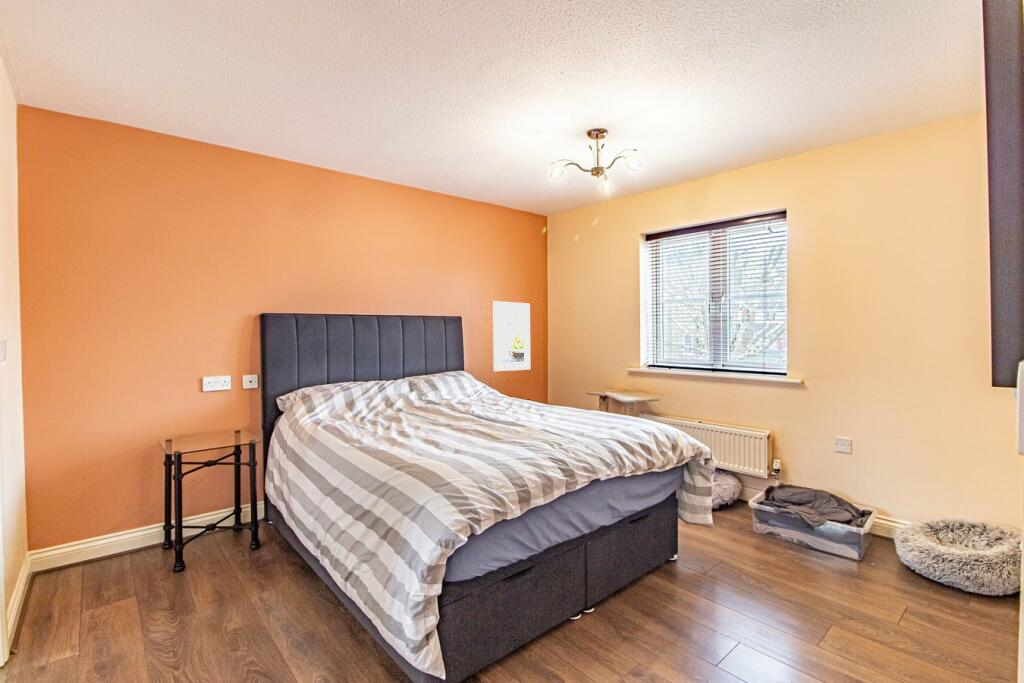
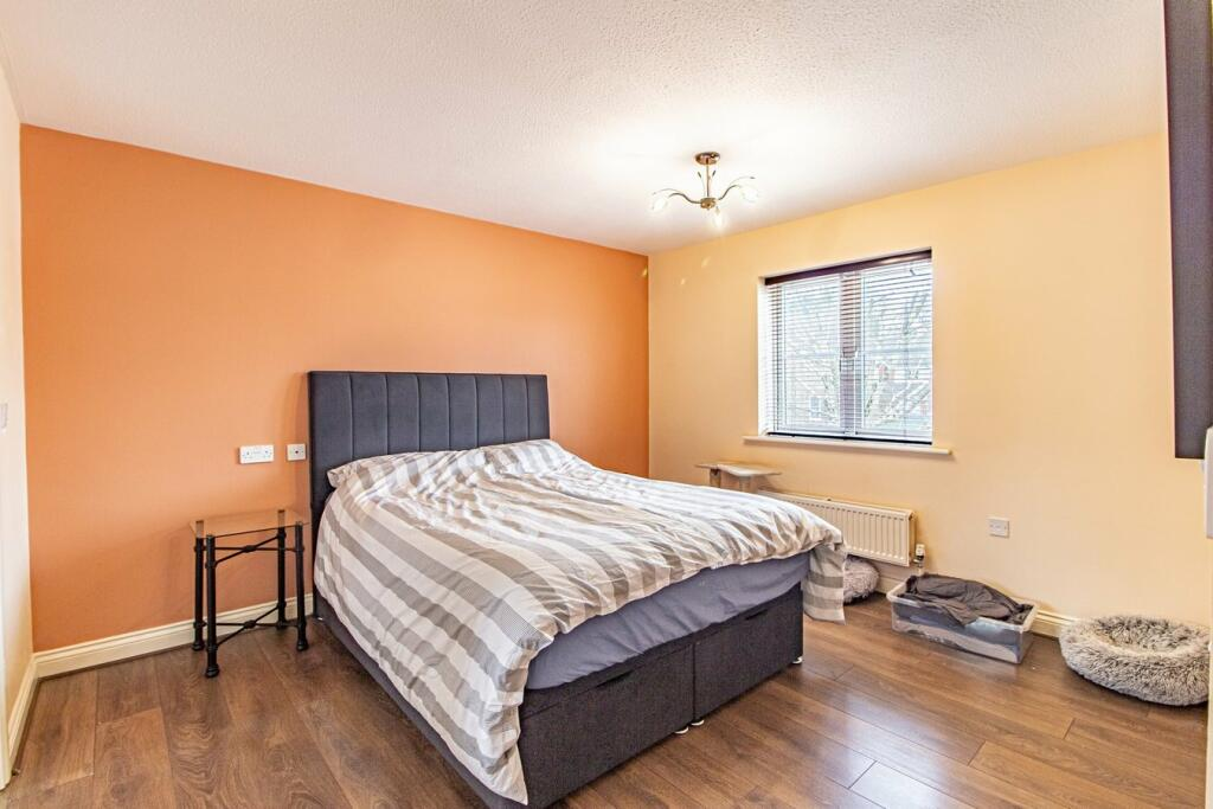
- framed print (512, 336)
